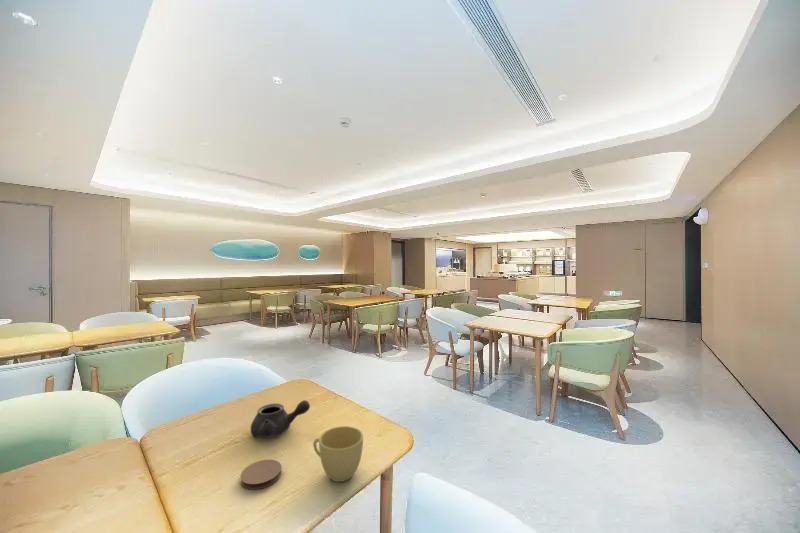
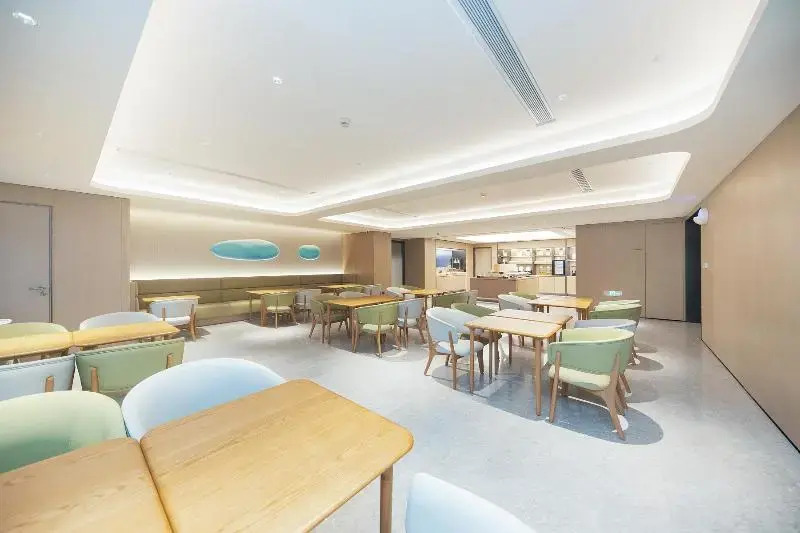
- cup (336, 454)
- teapot (280, 417)
- coaster (261, 473)
